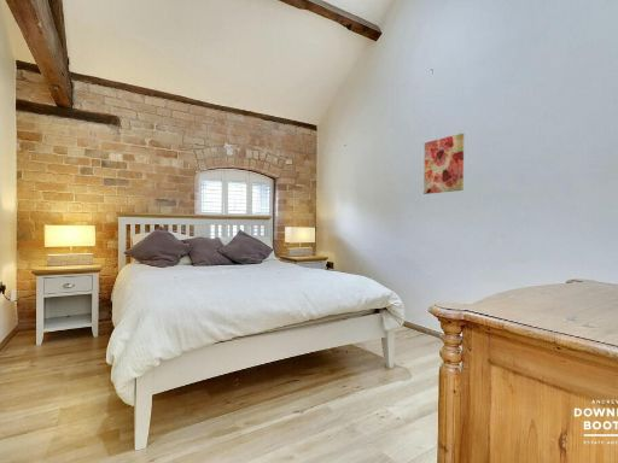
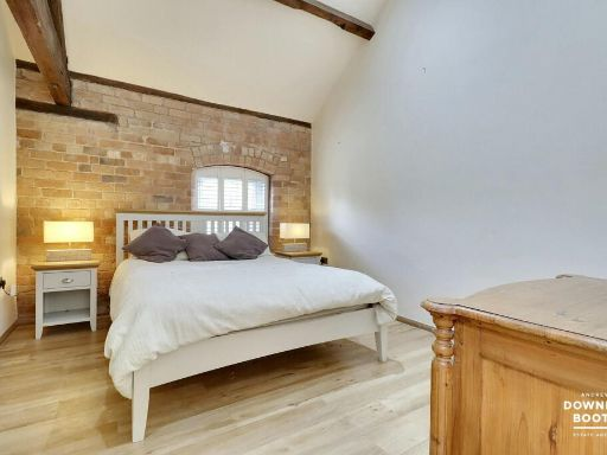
- wall art (442, 165)
